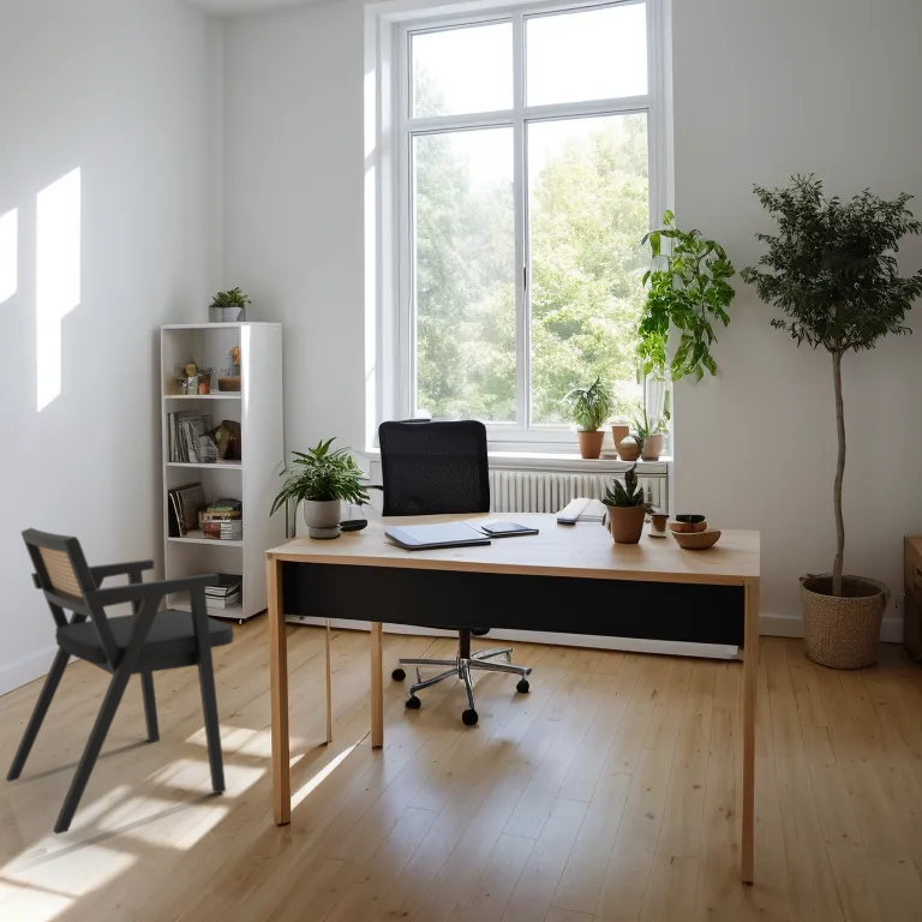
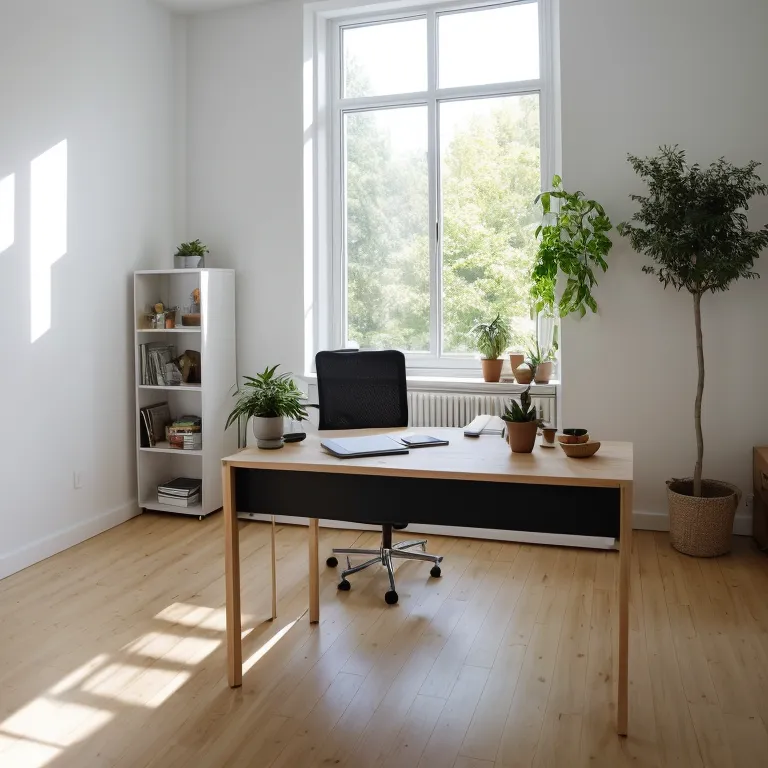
- armchair (110, 657)
